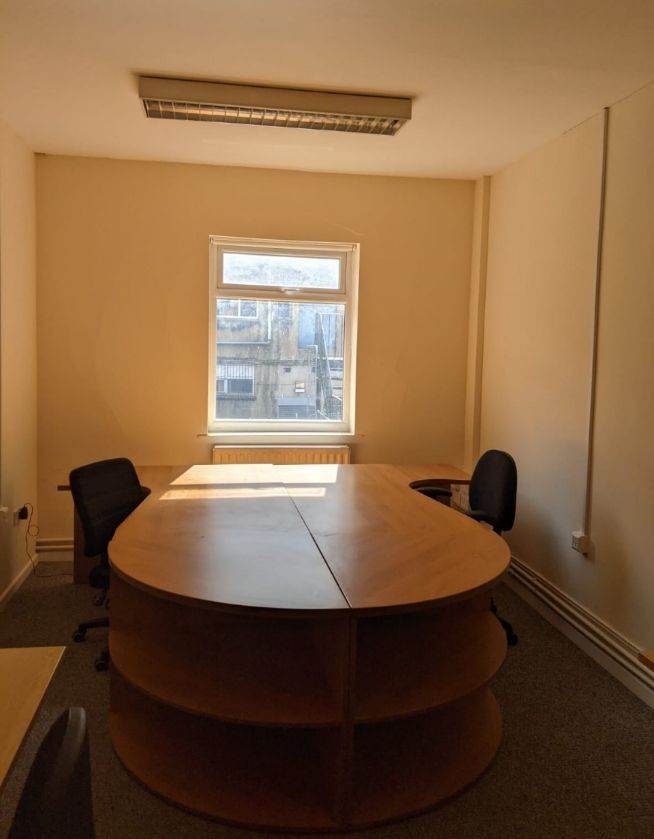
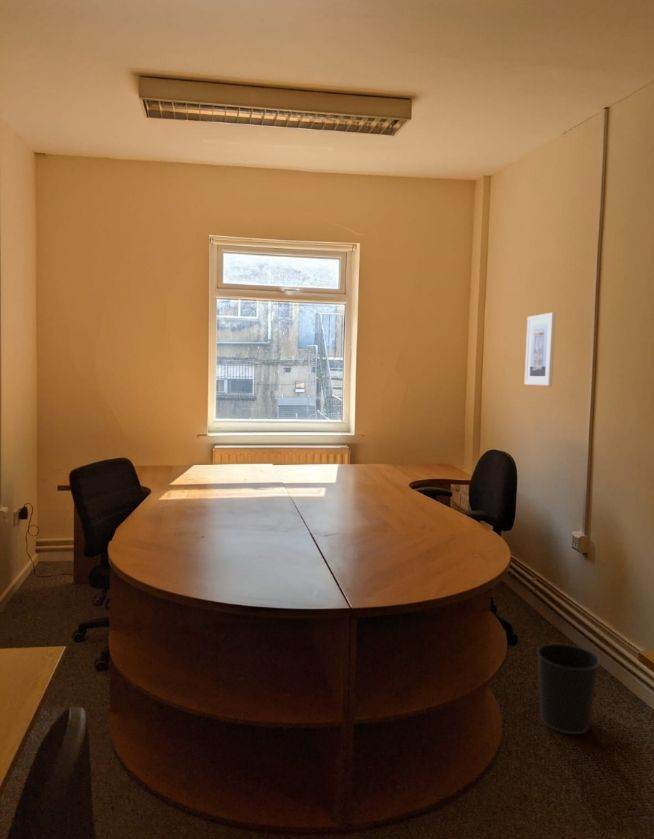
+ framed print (539, 350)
+ wastebasket (566, 688)
